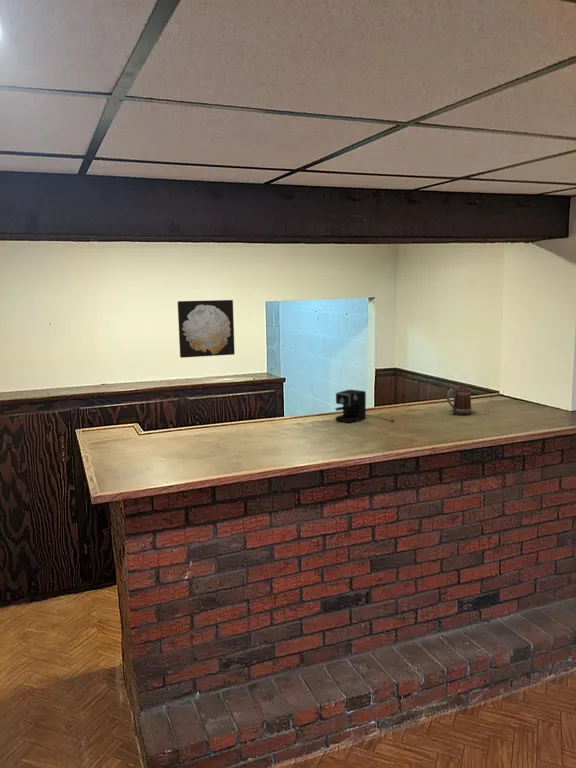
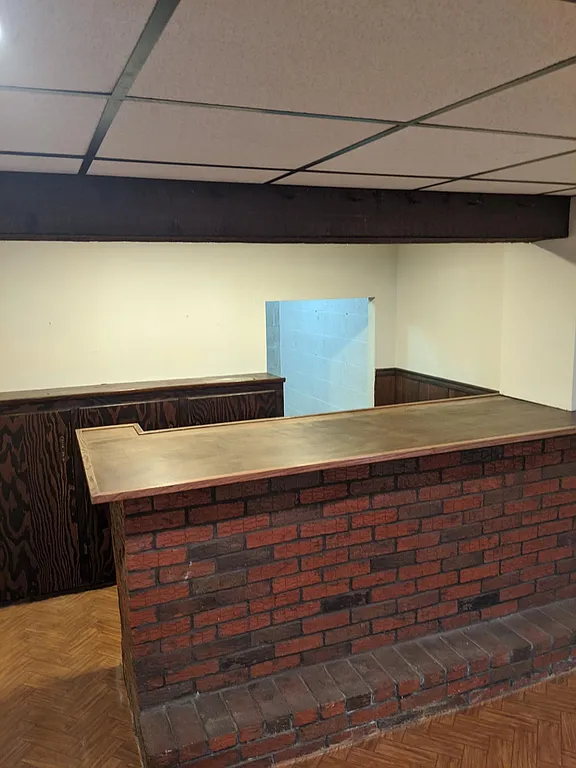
- beer mug (458, 400)
- coffee maker (363, 407)
- wall art (206, 328)
